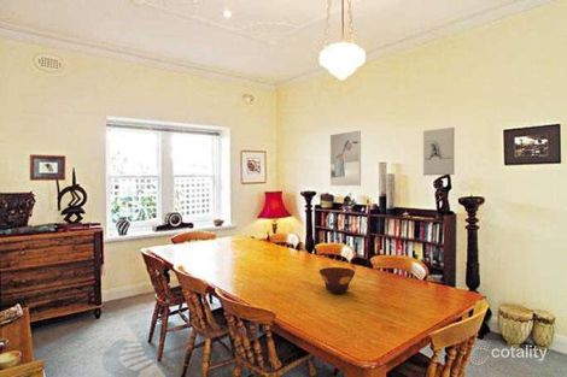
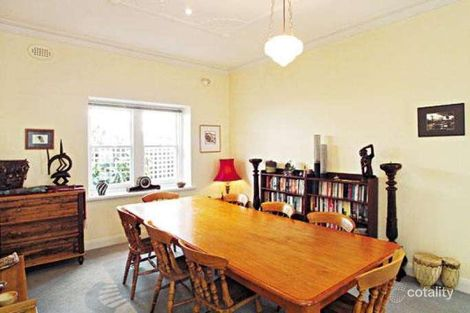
- wall sculpture (438, 152)
- bowl (337, 281)
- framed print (344, 159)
